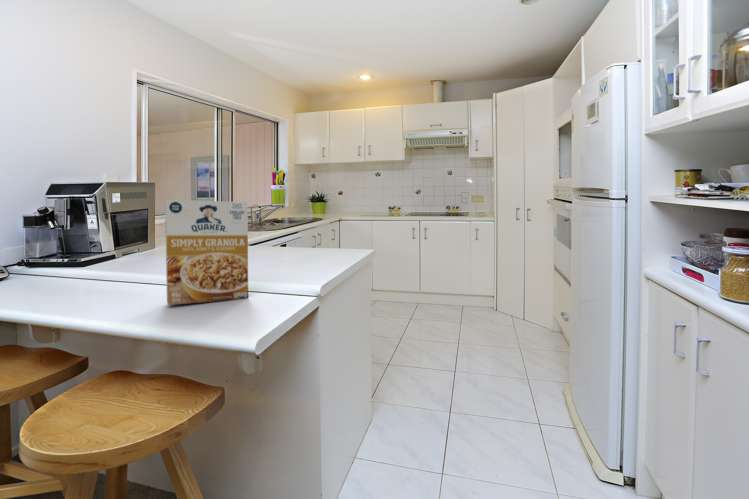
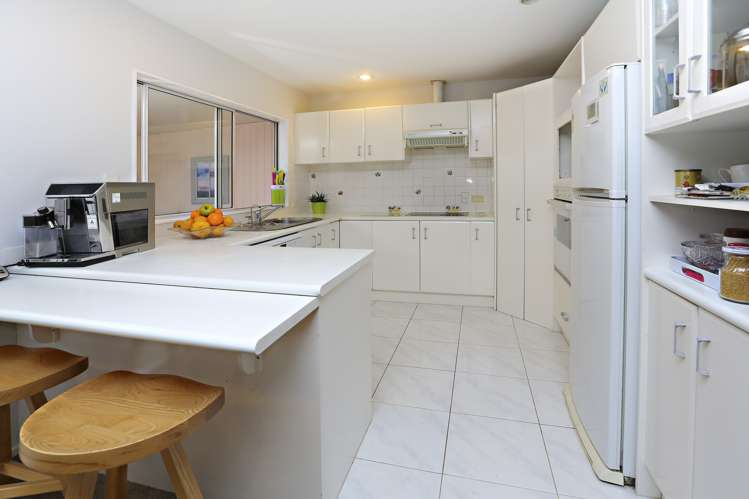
- cereal box (207, 251)
